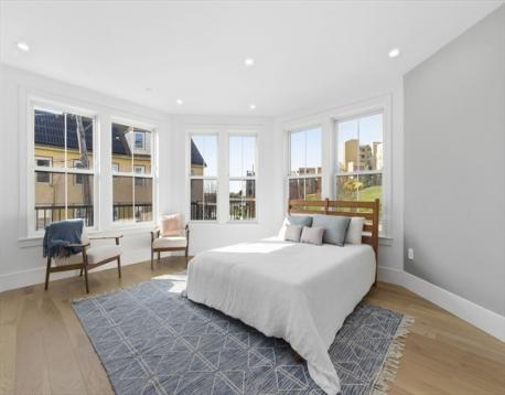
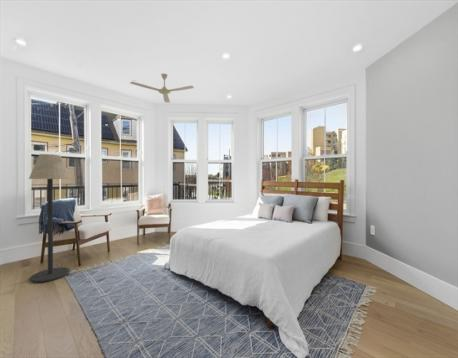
+ floor lamp (50, 215)
+ ceiling fan (163, 86)
